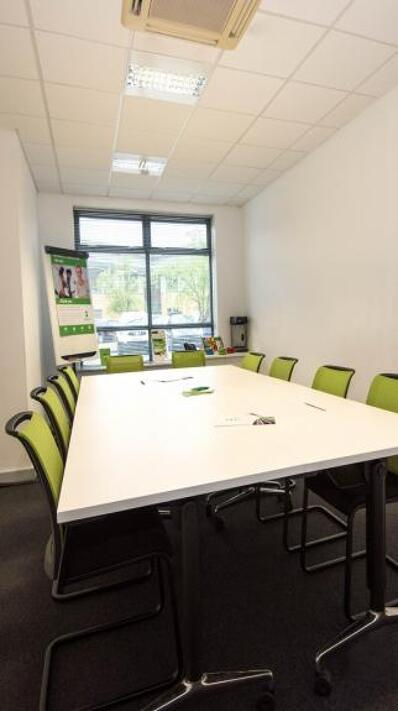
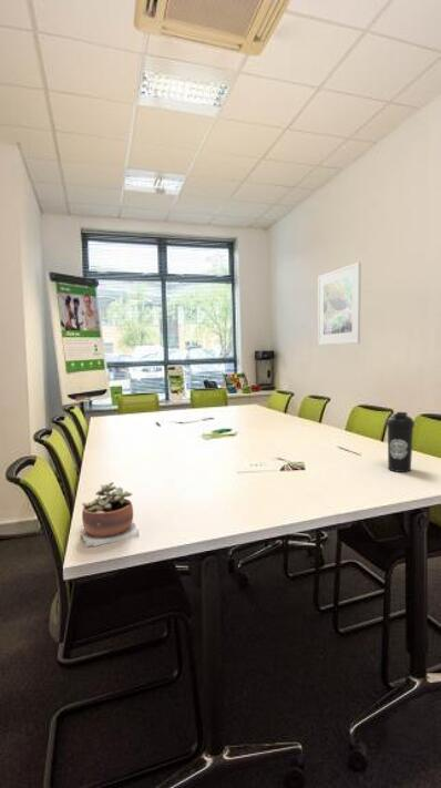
+ water bottle (399, 441)
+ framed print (337, 307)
+ succulent plant (107, 509)
